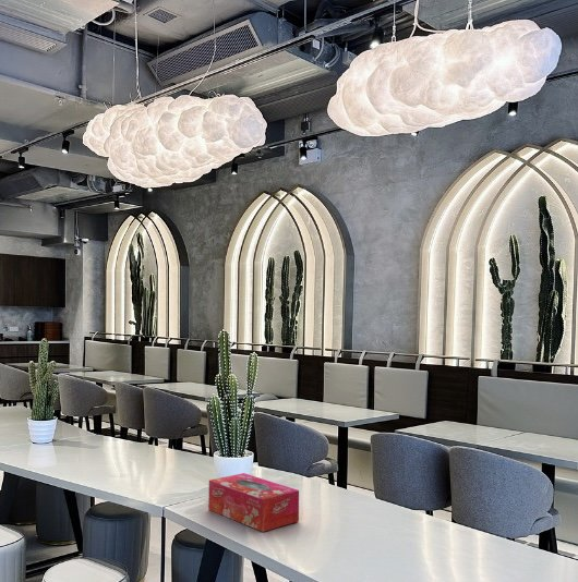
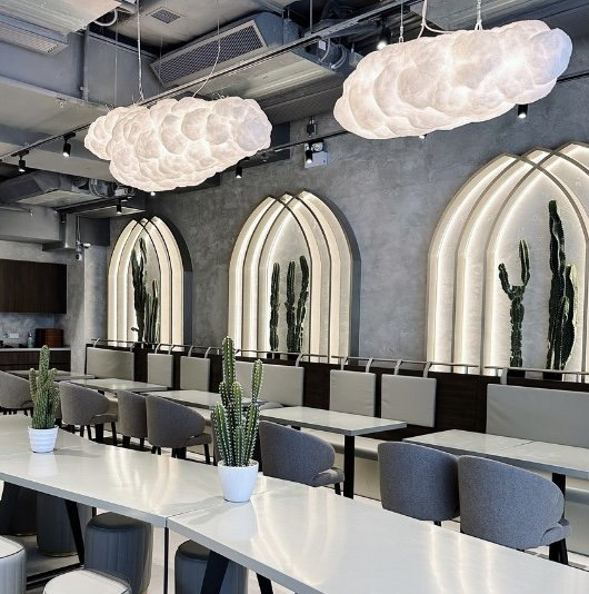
- tissue box (252, 499)
